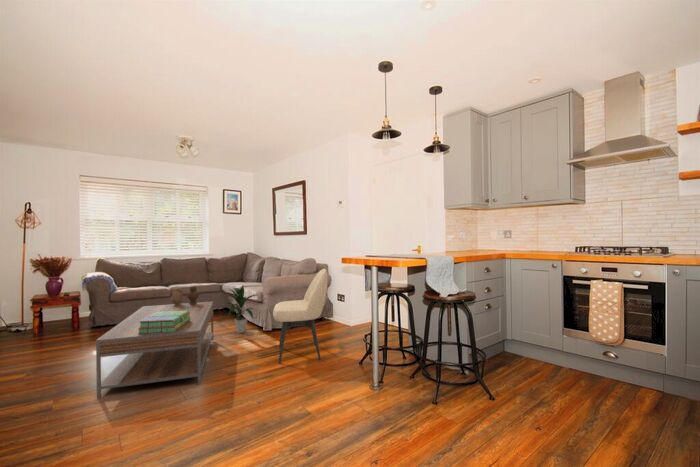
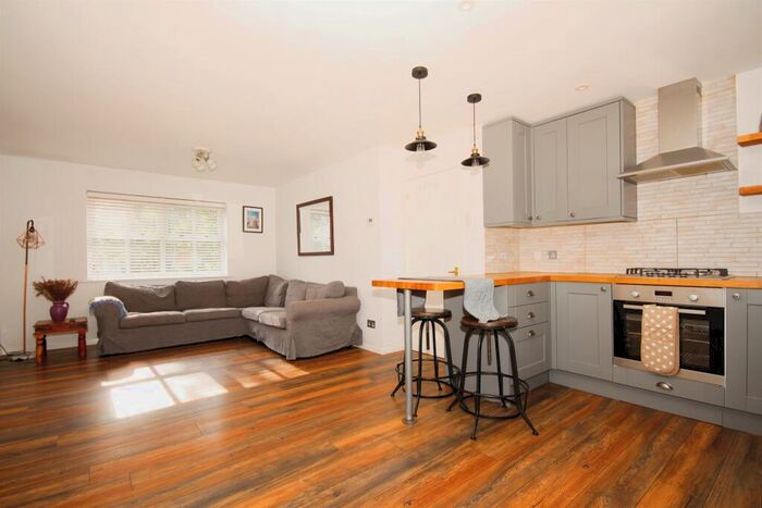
- coffee table (165, 339)
- indoor plant (238, 307)
- chair (300, 311)
- vase (187, 295)
- stack of books (165, 320)
